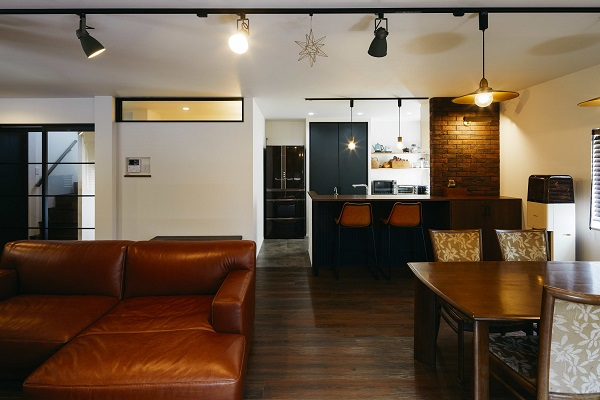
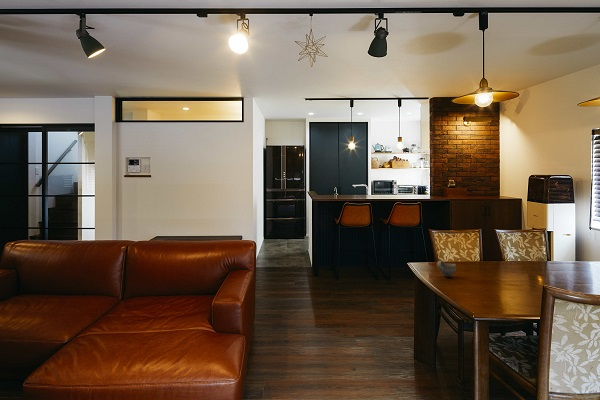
+ cup (445, 268)
